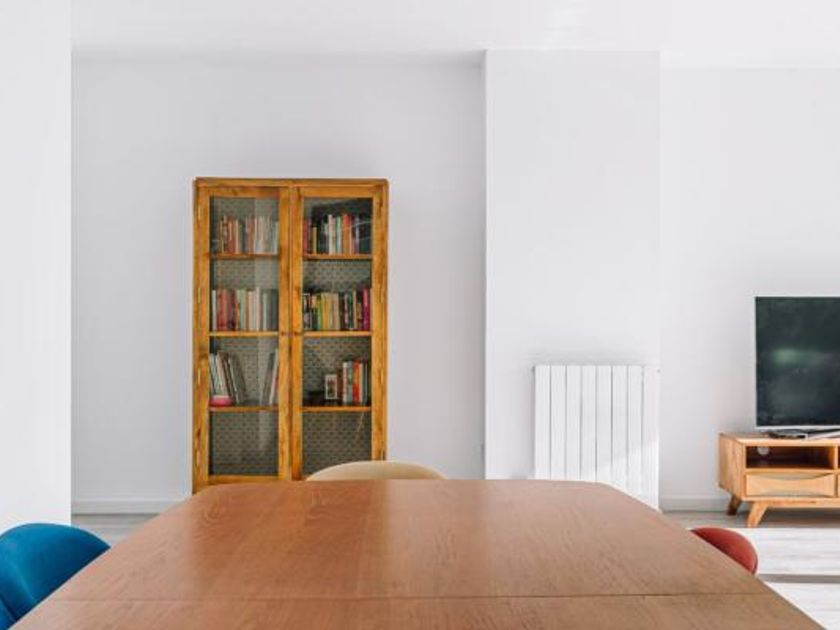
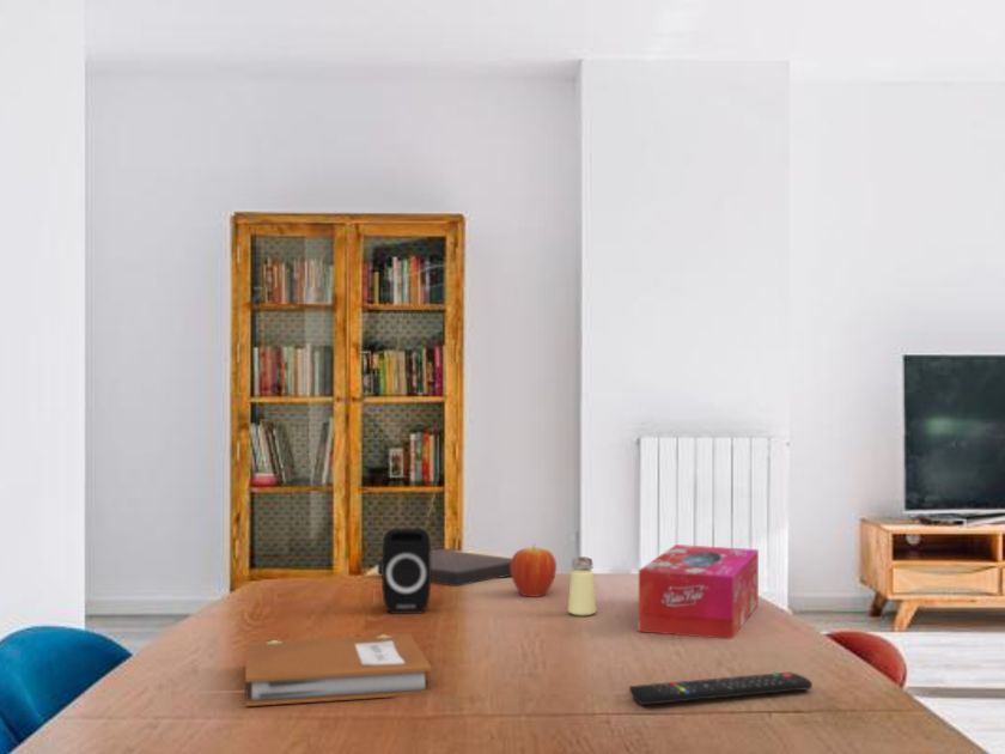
+ fruit (532, 568)
+ speaker (407, 567)
+ saltshaker (581, 585)
+ book (449, 566)
+ notebook (339, 665)
+ remote control (723, 689)
+ tissue box (701, 588)
